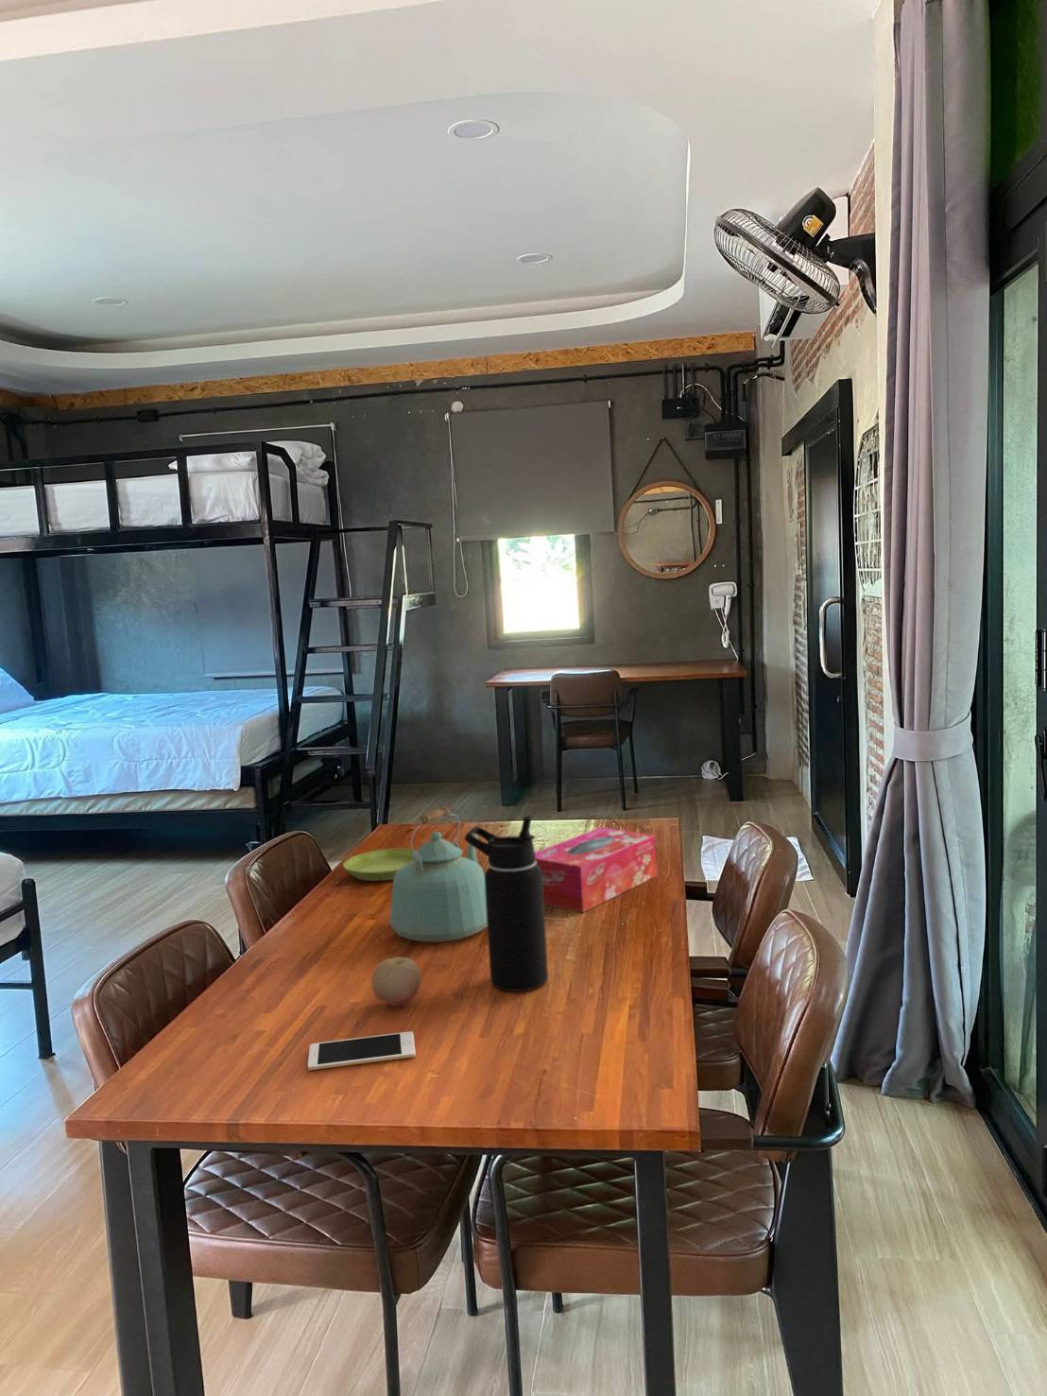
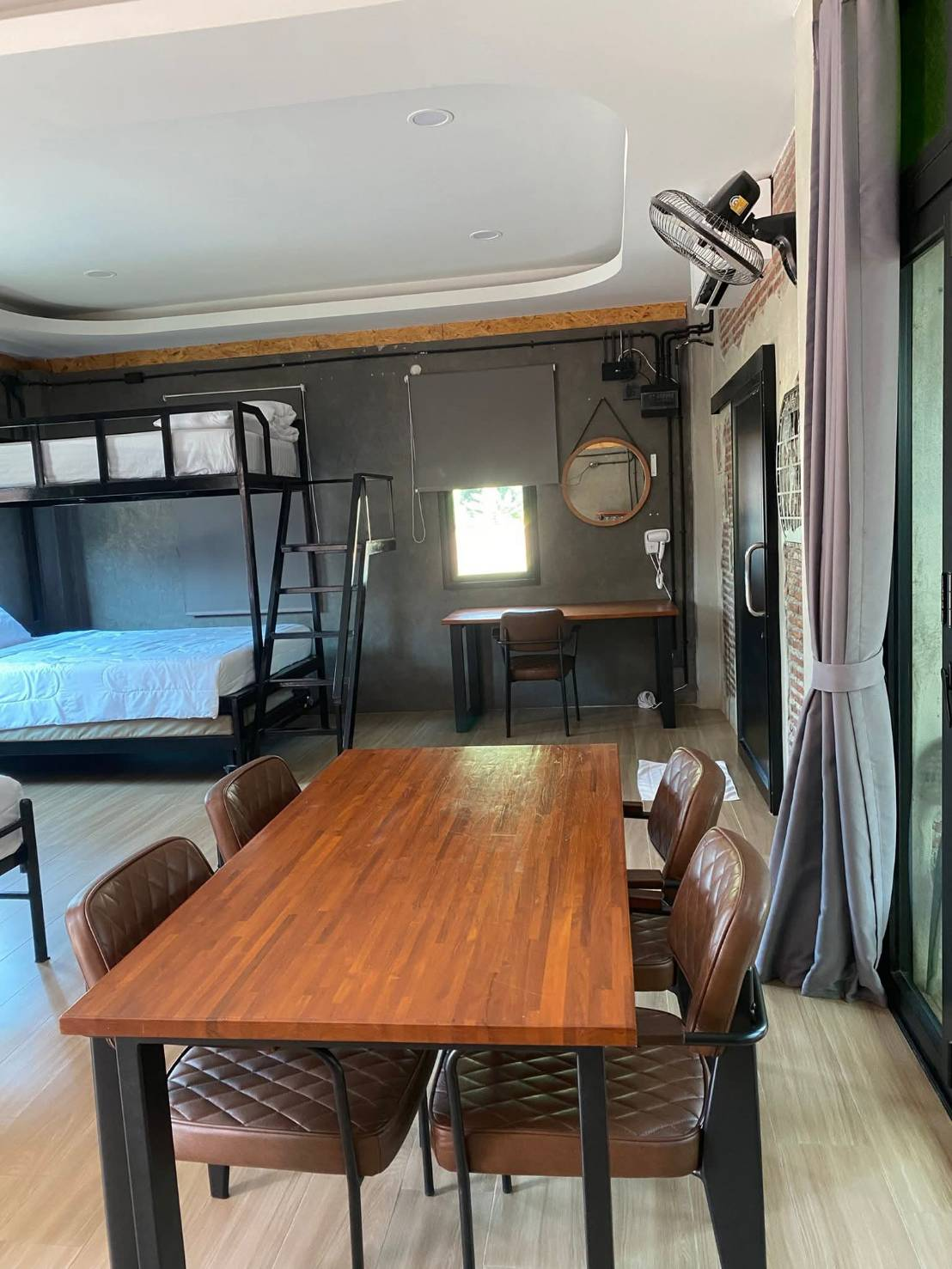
- cell phone (362, 1051)
- tissue box (593, 867)
- kettle (444, 867)
- water bottle (507, 899)
- fruit (396, 982)
- saucer (385, 865)
